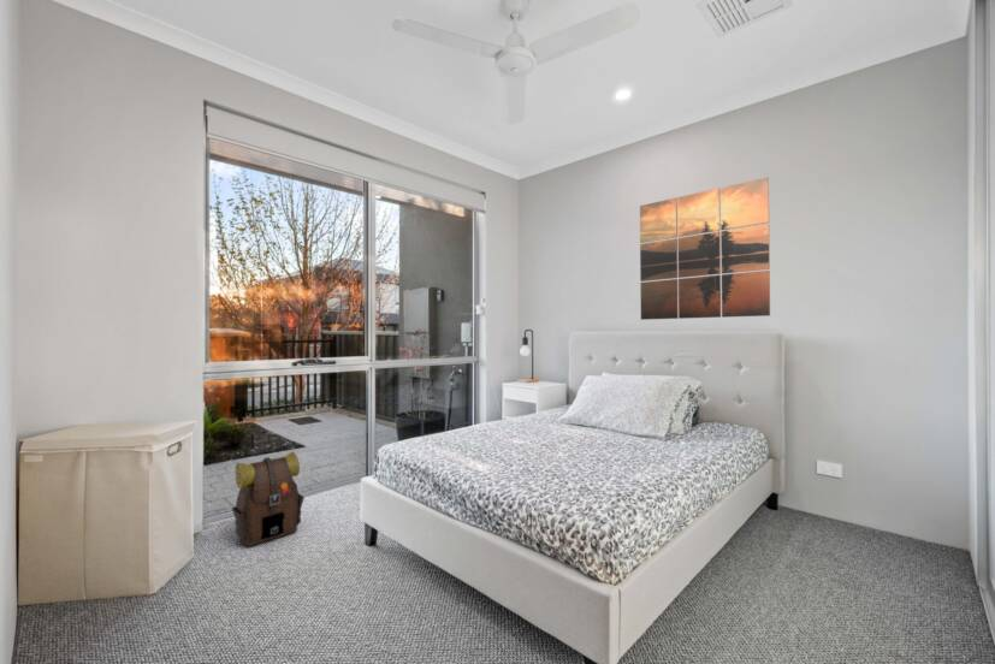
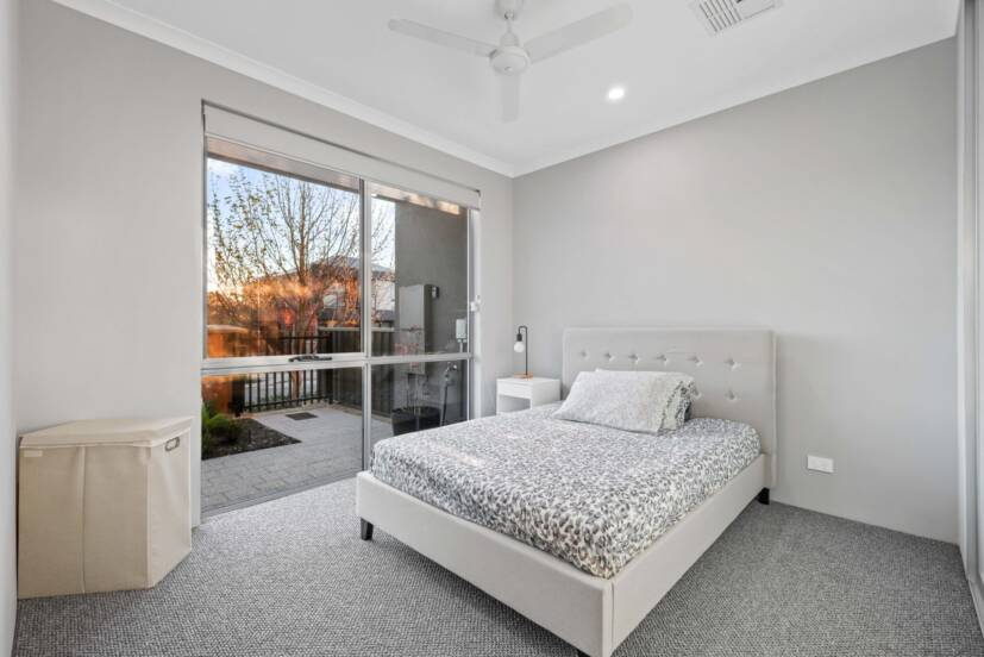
- backpack (265, 493)
- wall art (698, 255)
